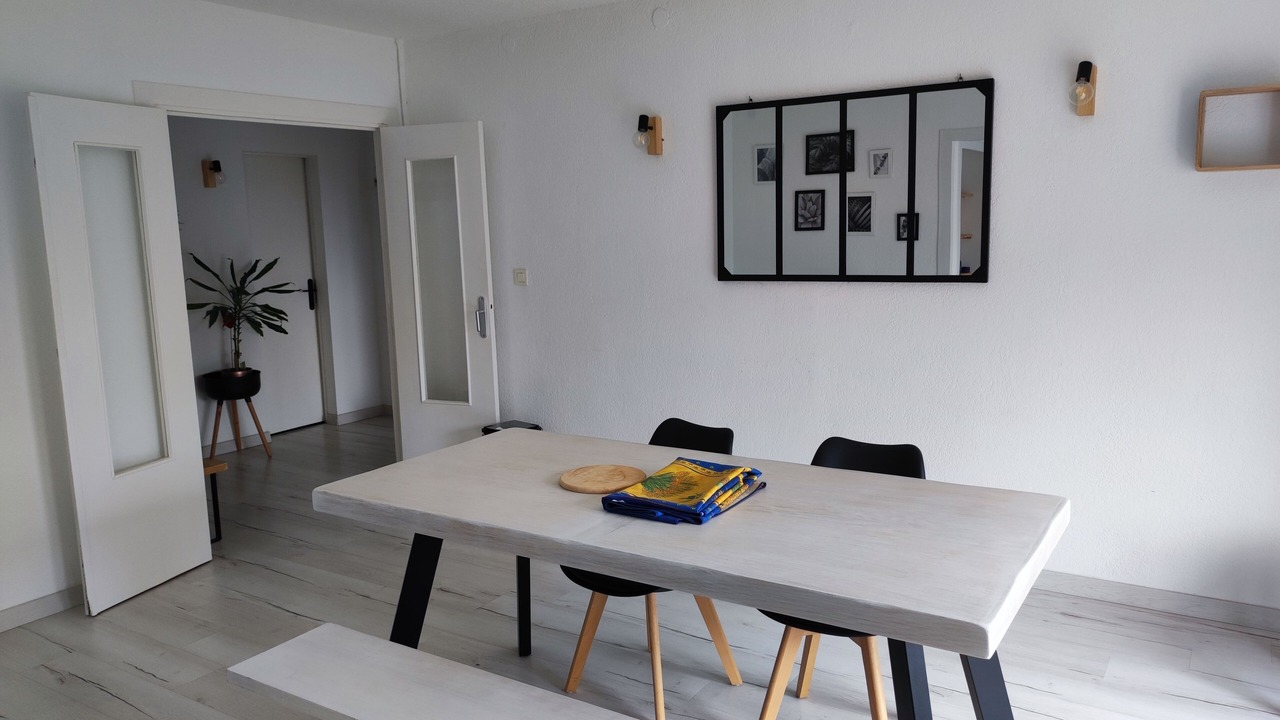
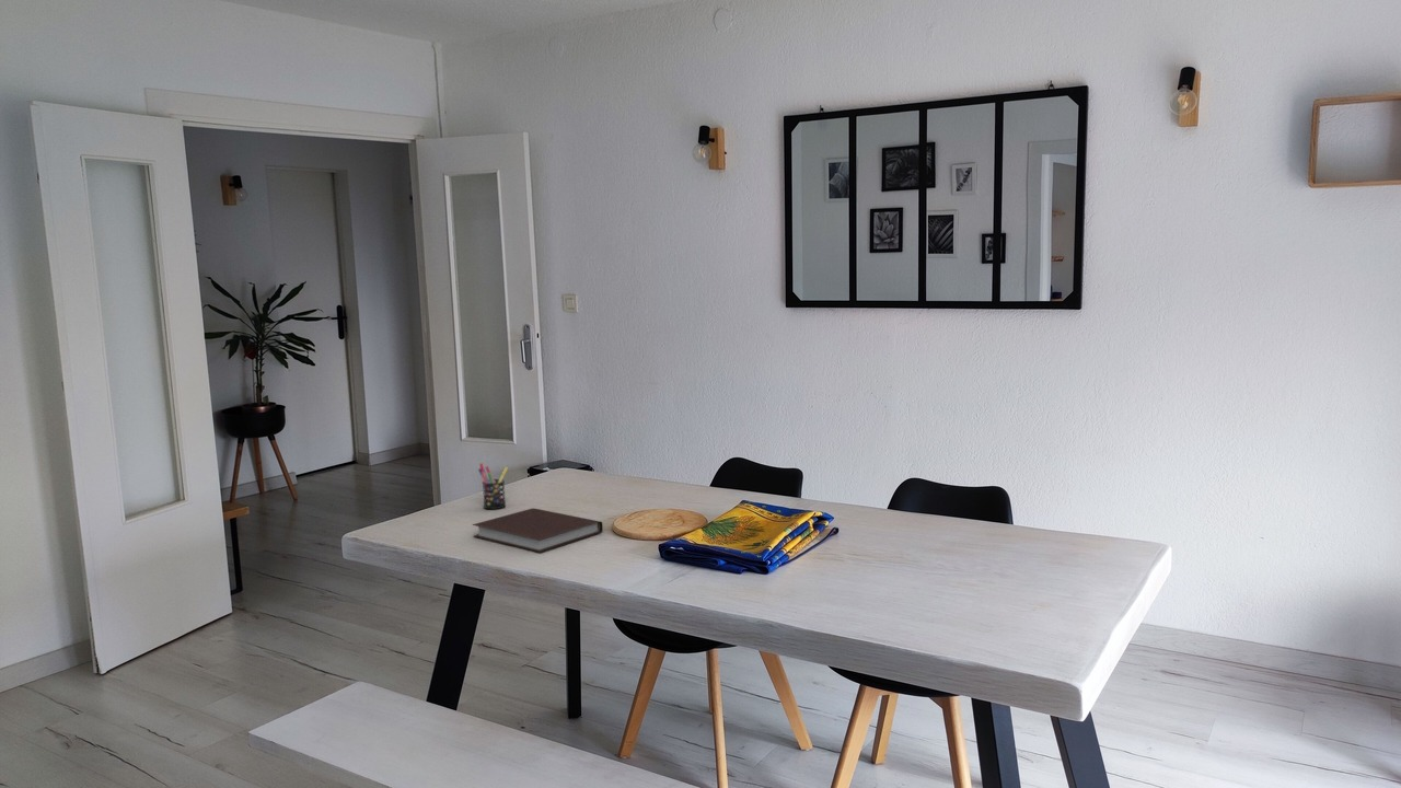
+ pen holder (491, 485)
+ notebook (537, 528)
